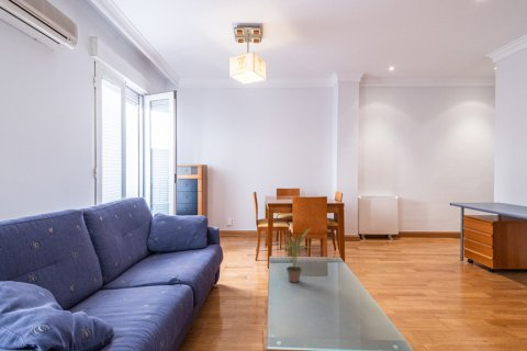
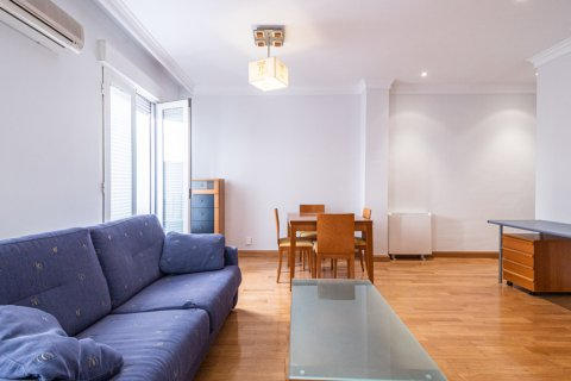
- potted plant (295, 256)
